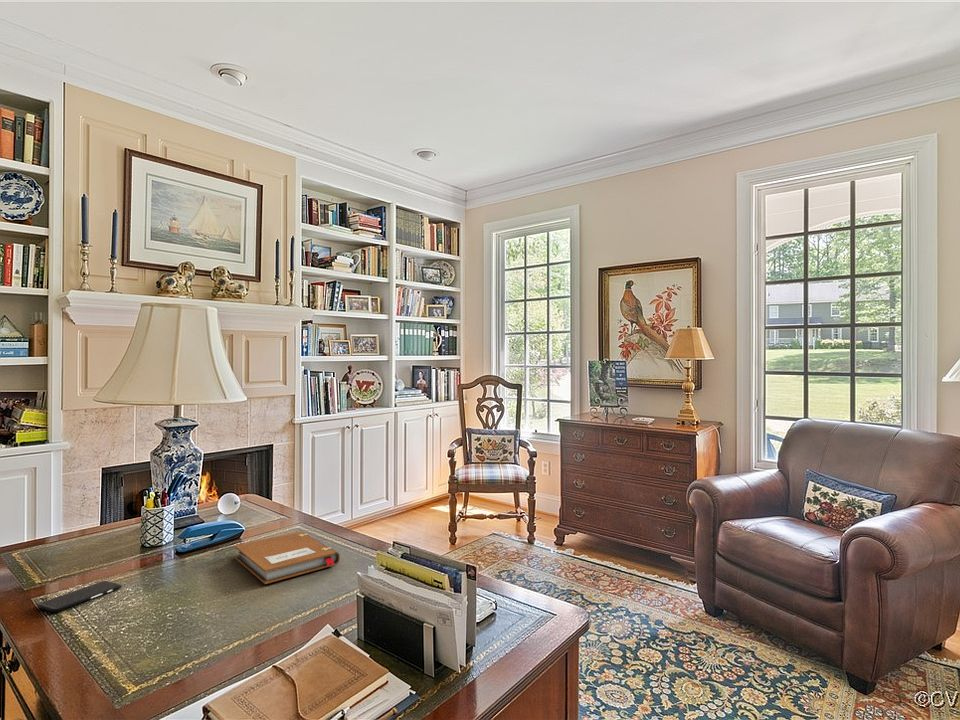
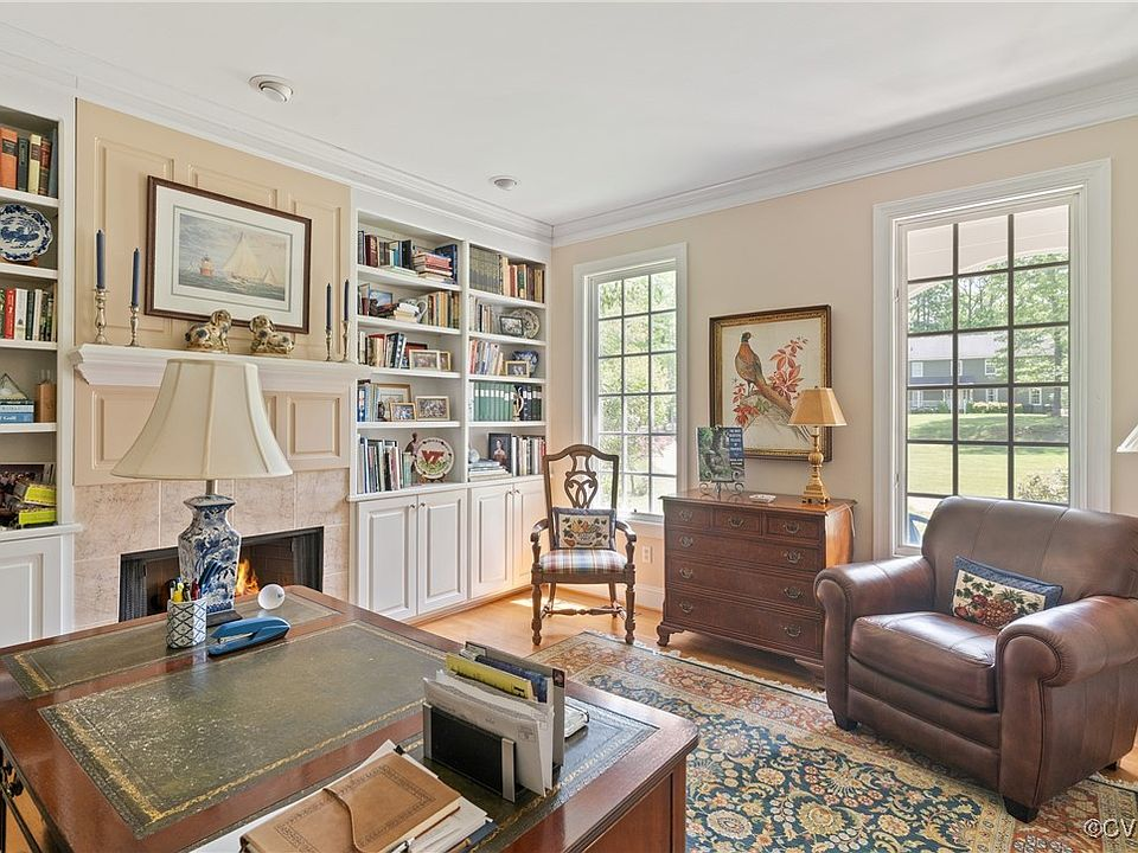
- smartphone (81, 595)
- notebook (287, 554)
